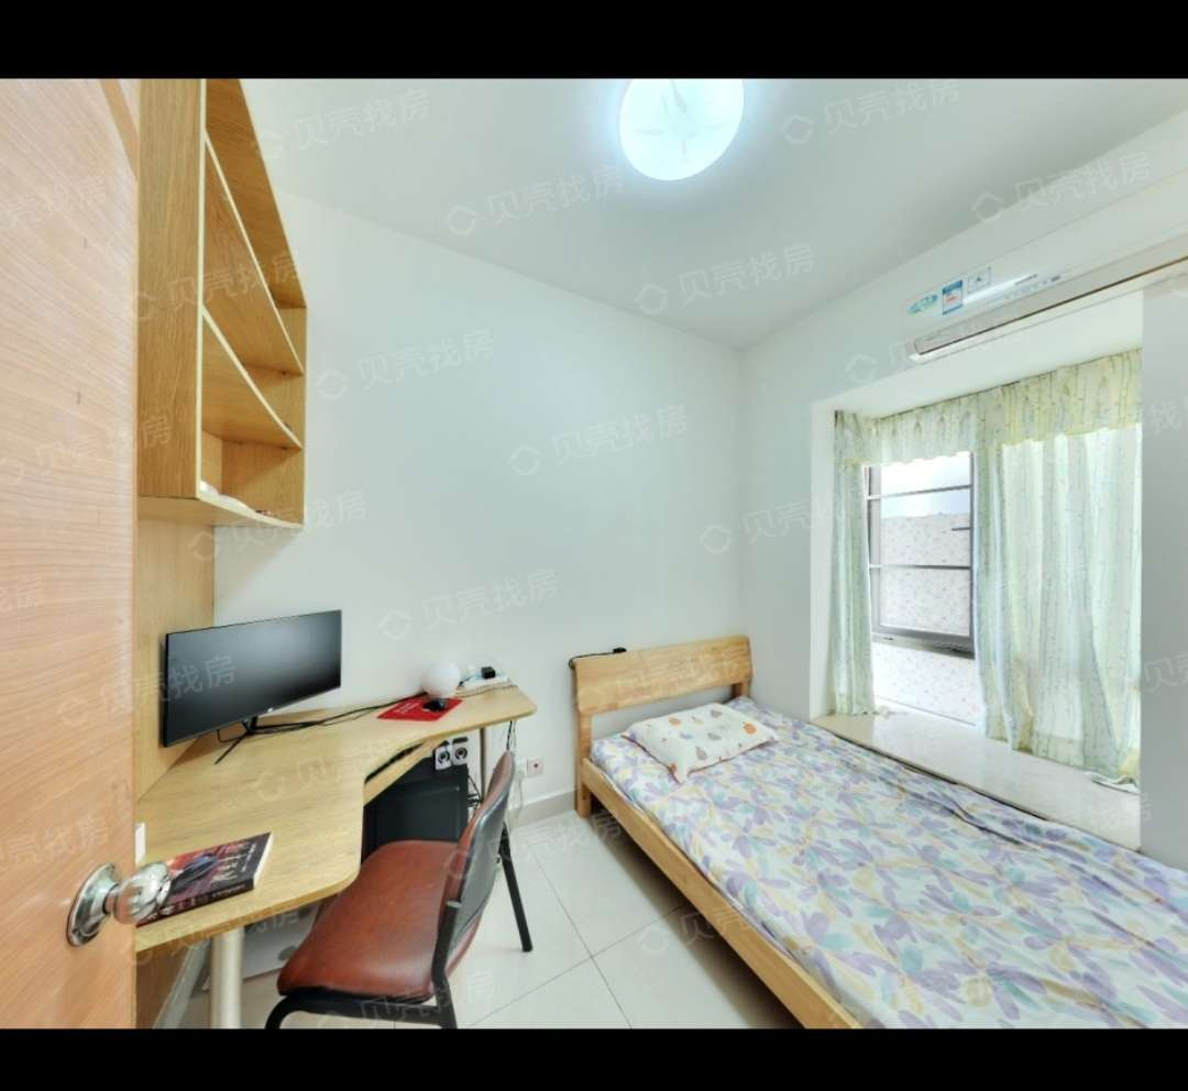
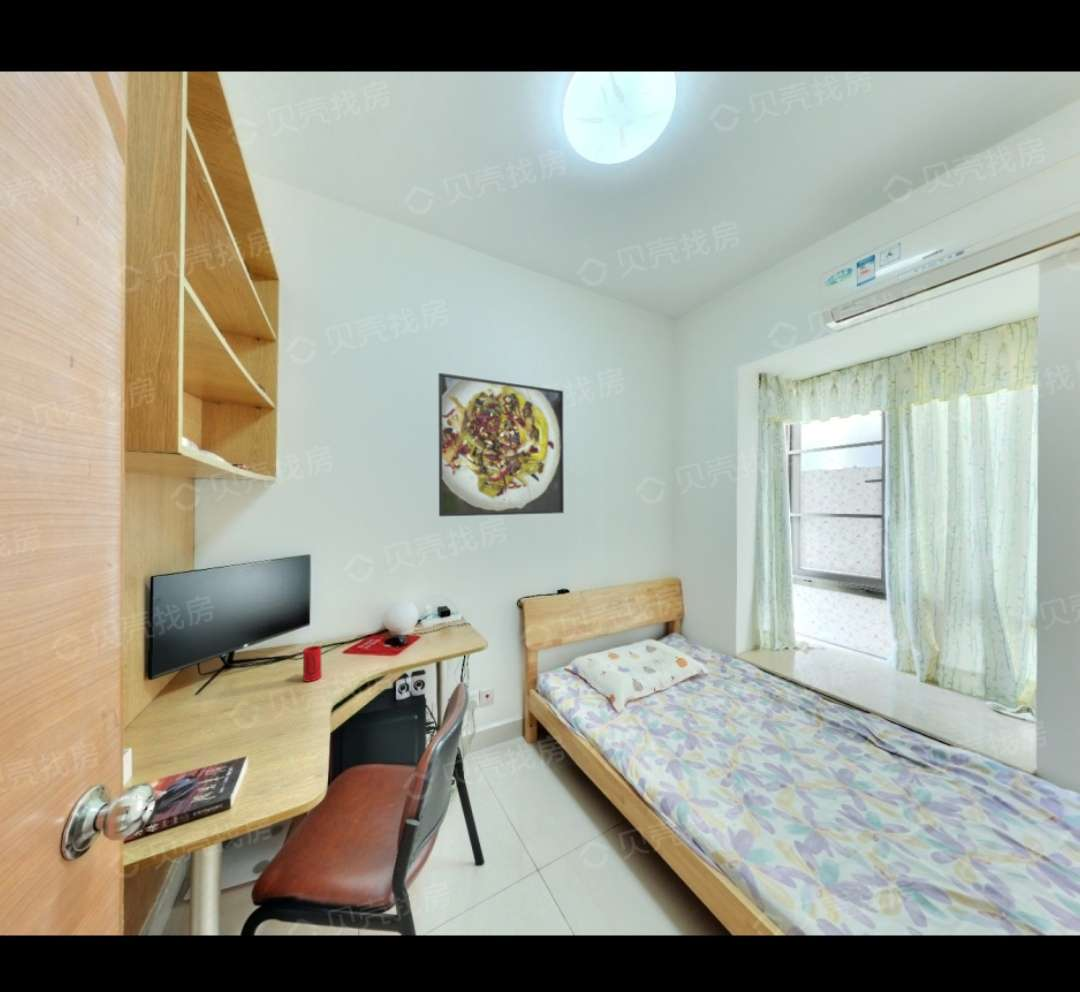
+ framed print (505, 448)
+ cup (312, 663)
